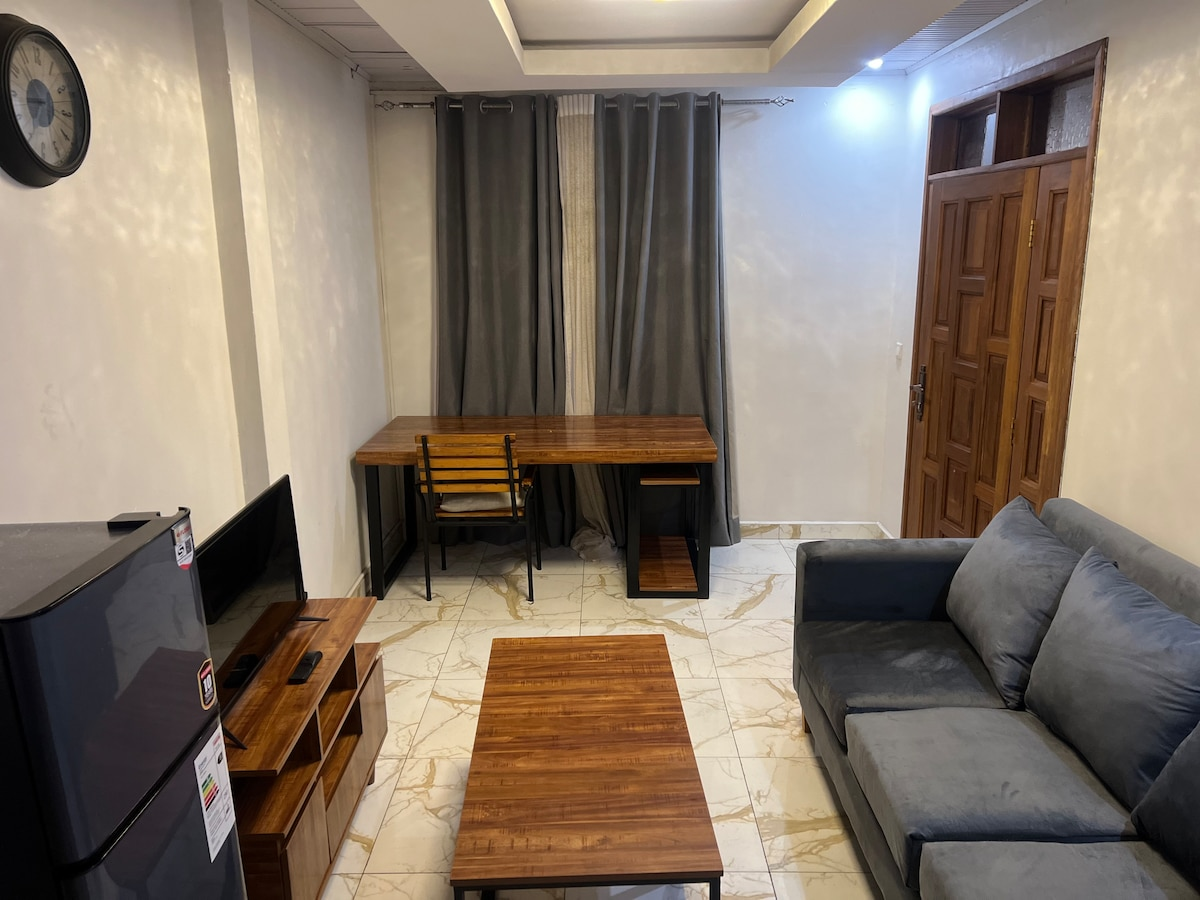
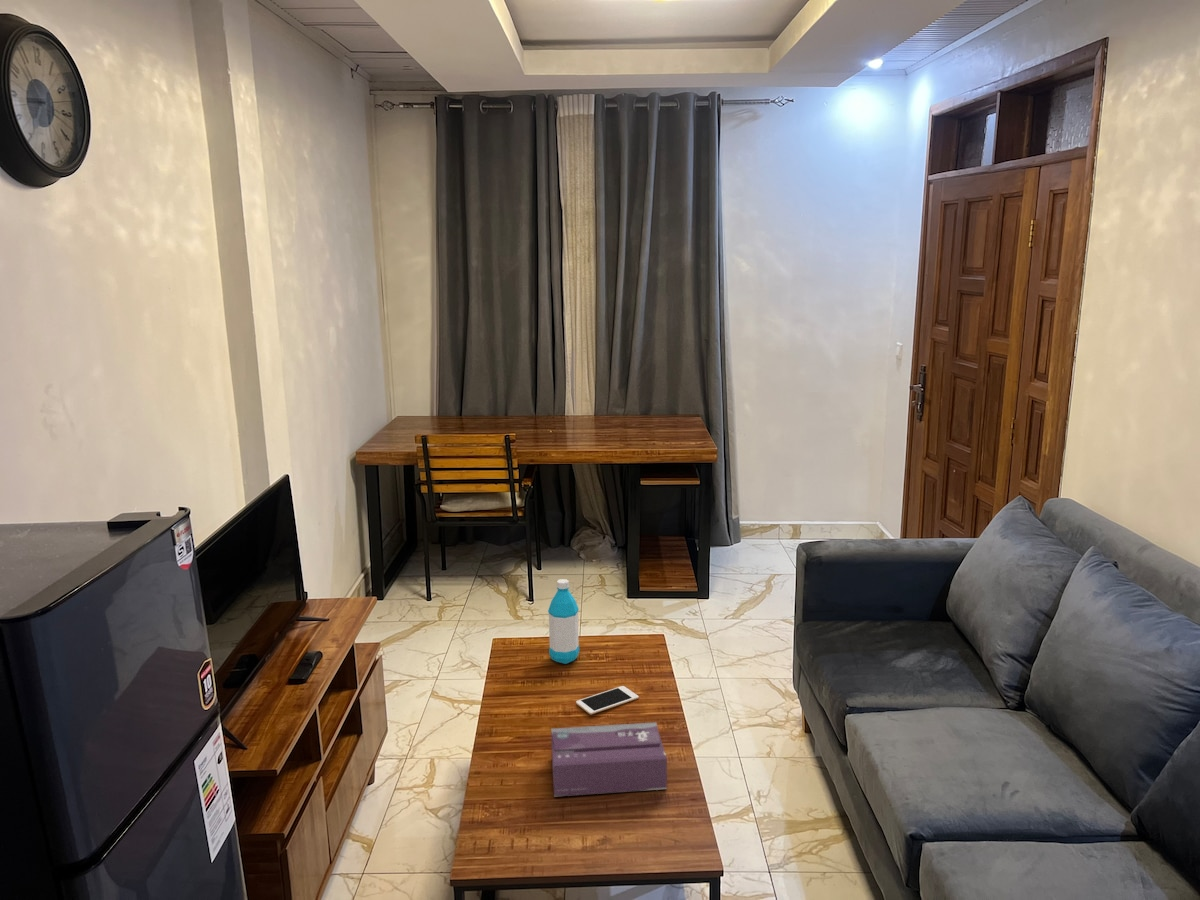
+ cell phone (607, 699)
+ water bottle (563, 620)
+ tissue box (607, 757)
